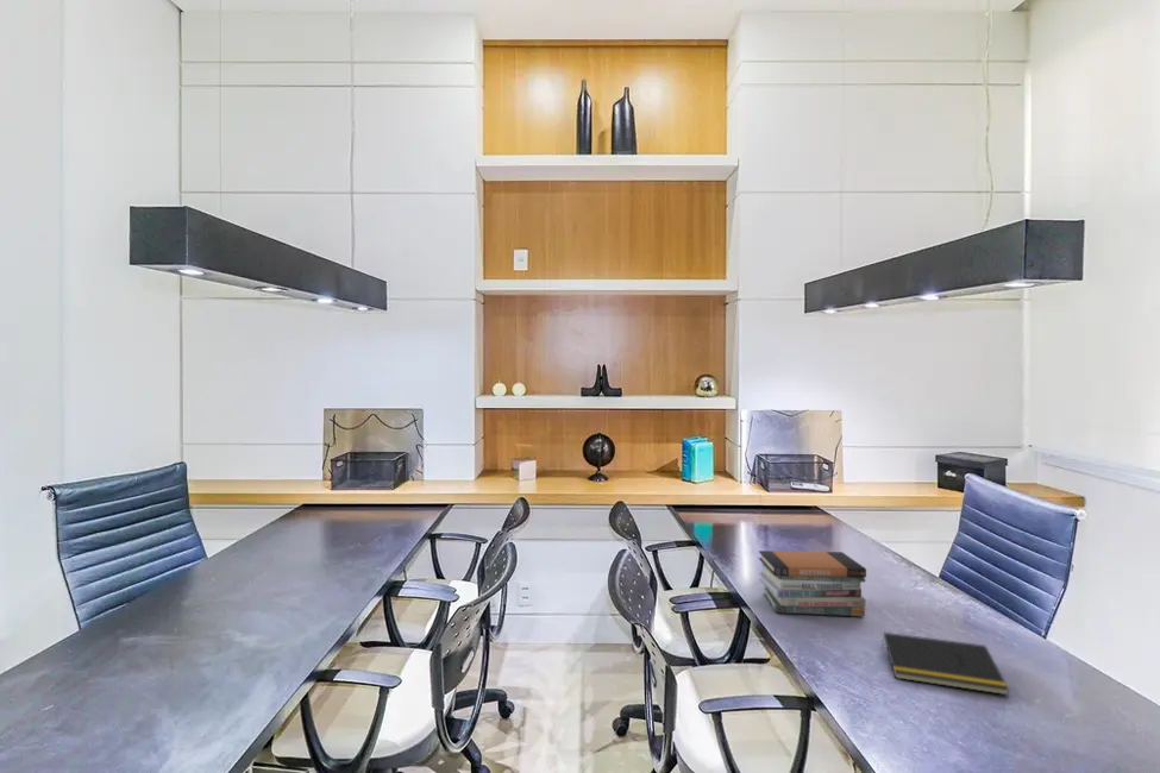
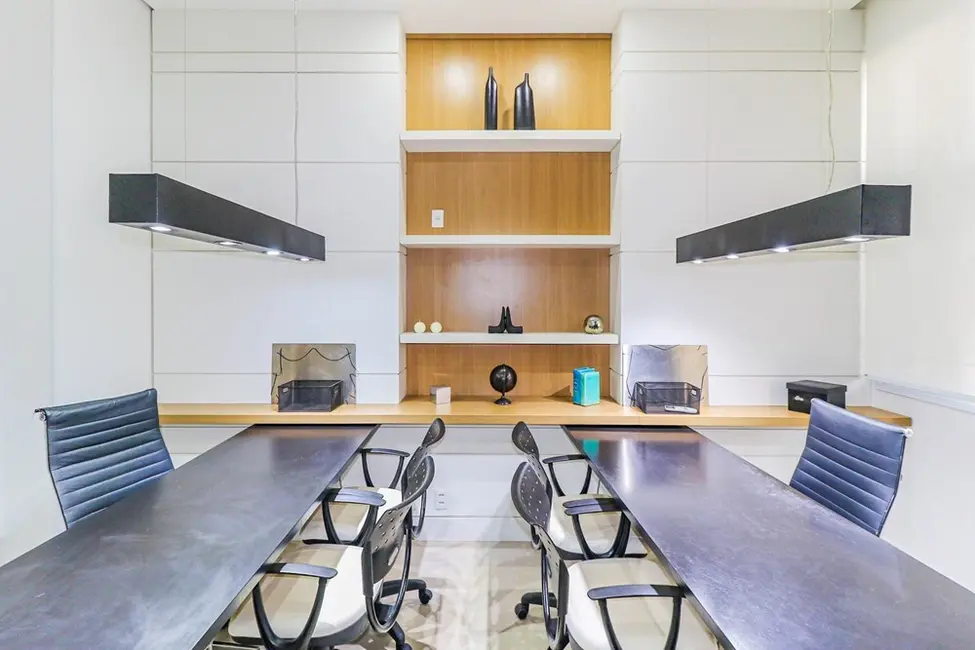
- notepad (941, 661)
- book stack (809, 582)
